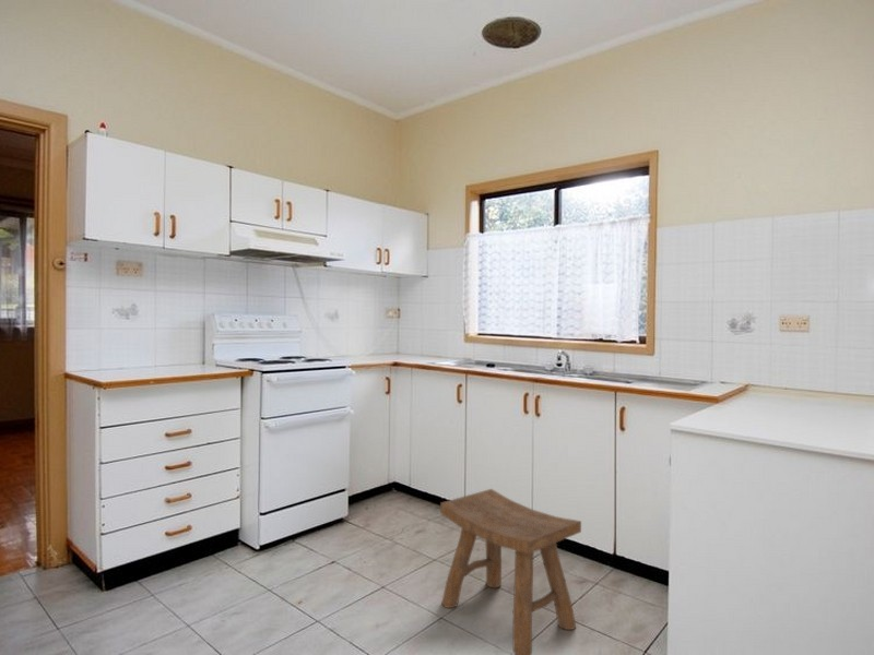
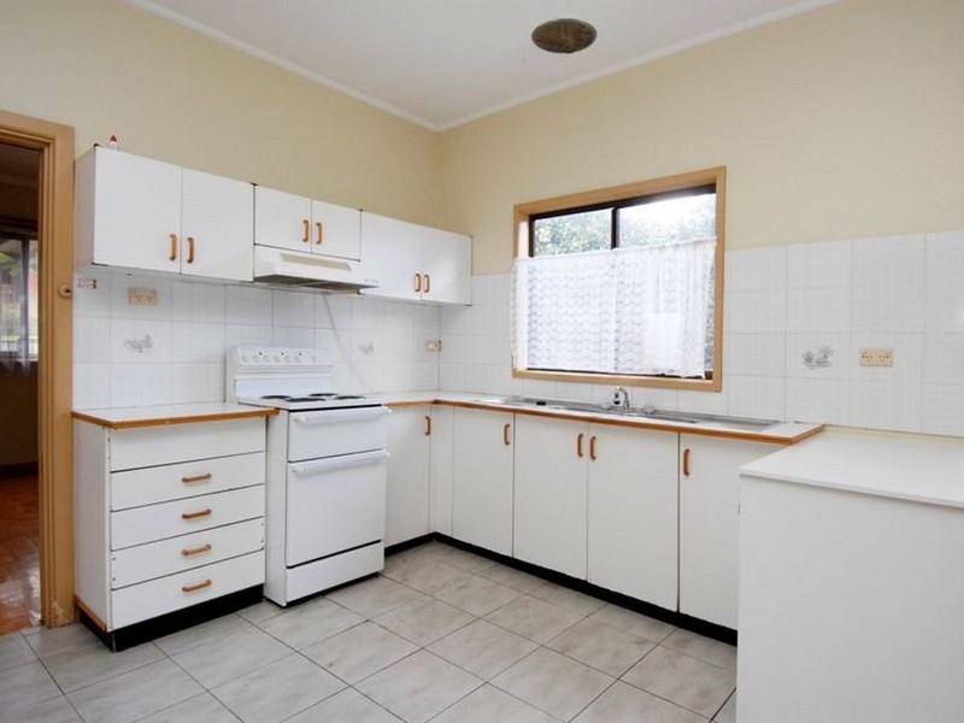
- stool (500, 562)
